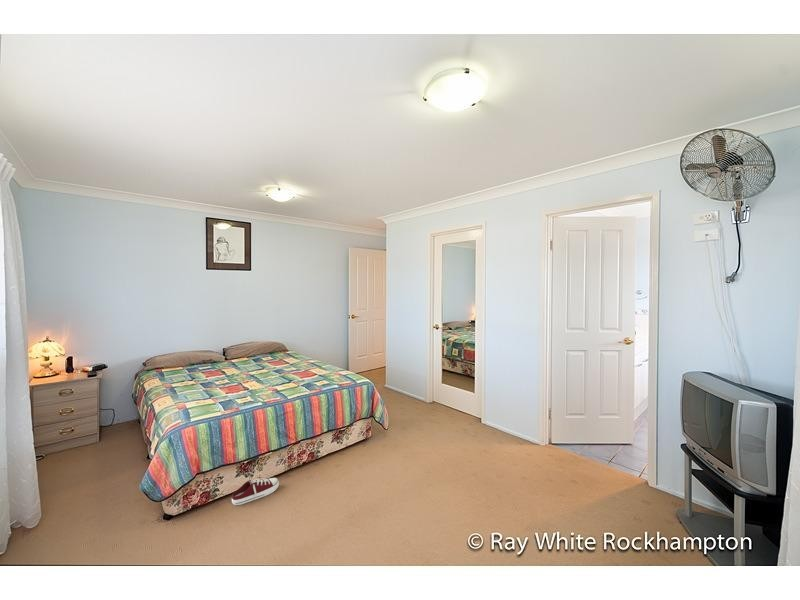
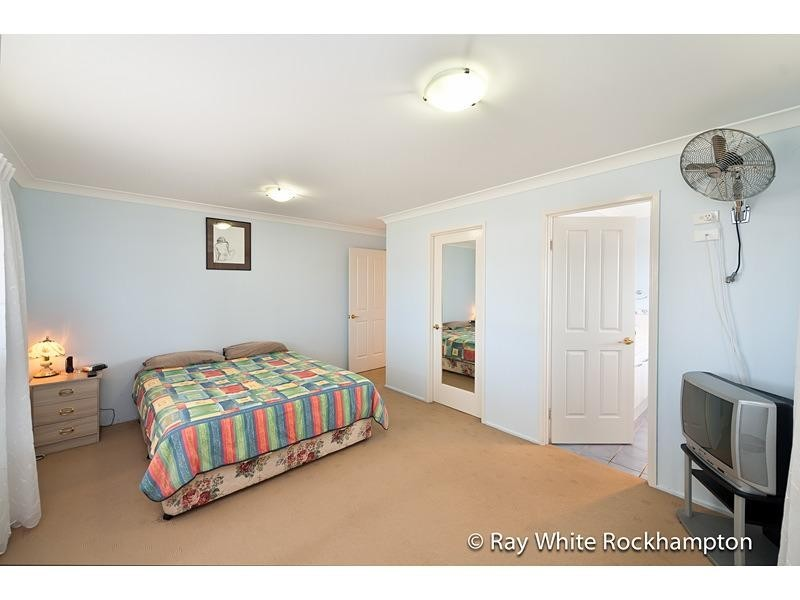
- shoe (256, 486)
